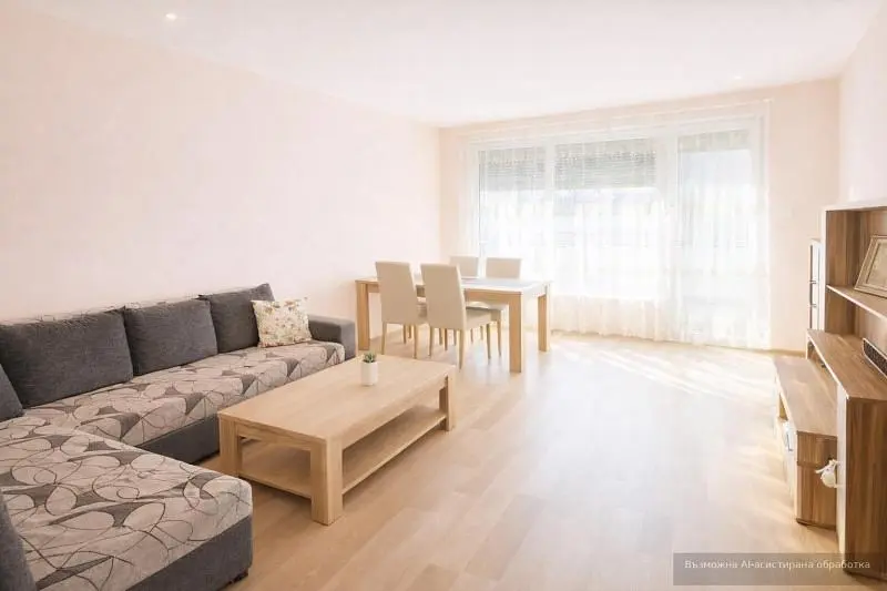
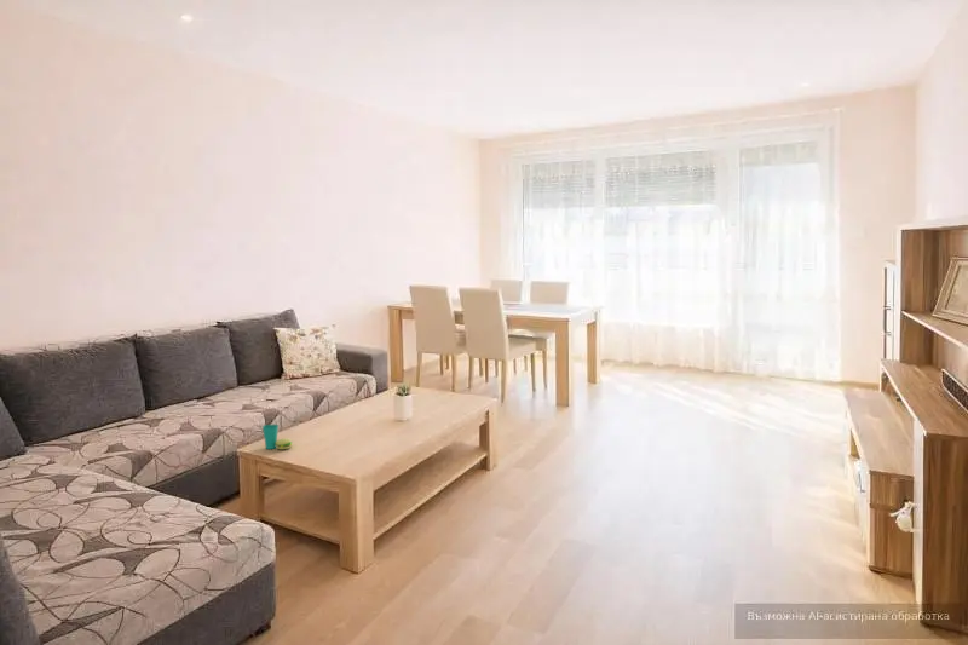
+ cup (276, 437)
